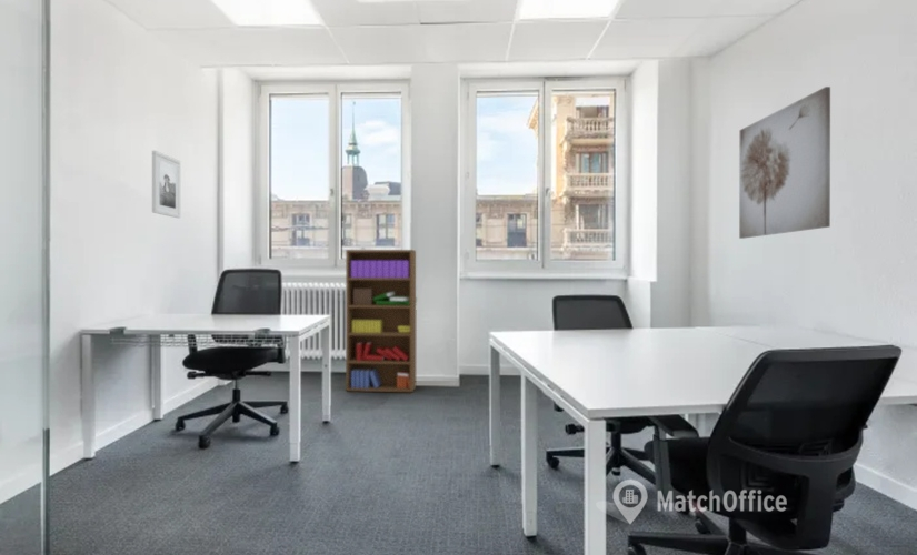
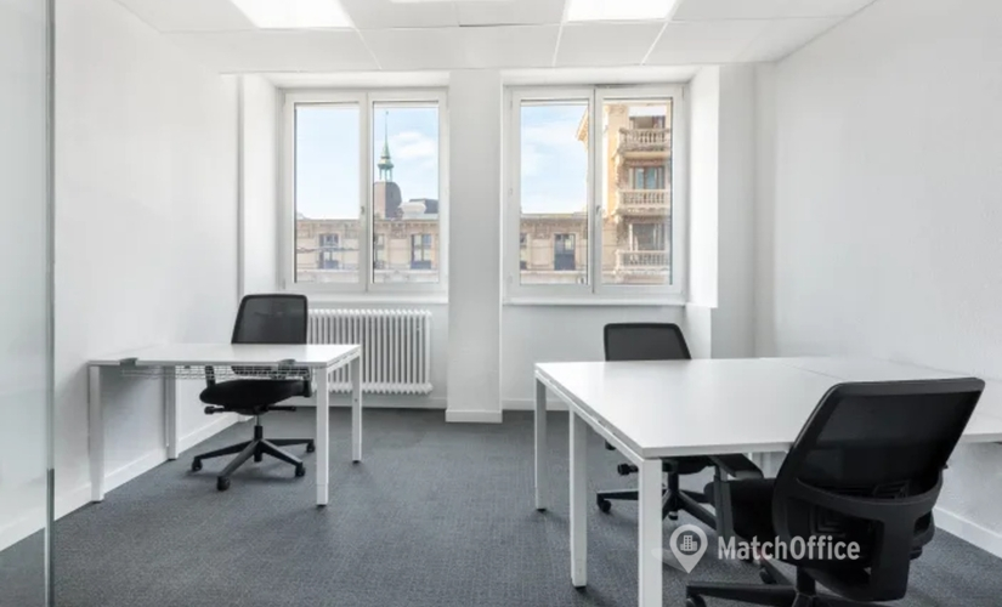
- bookshelf (381, 320)
- wall art (778, 172)
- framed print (167, 185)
